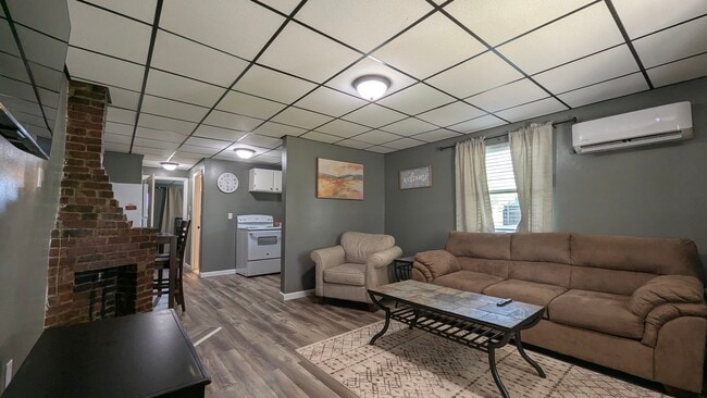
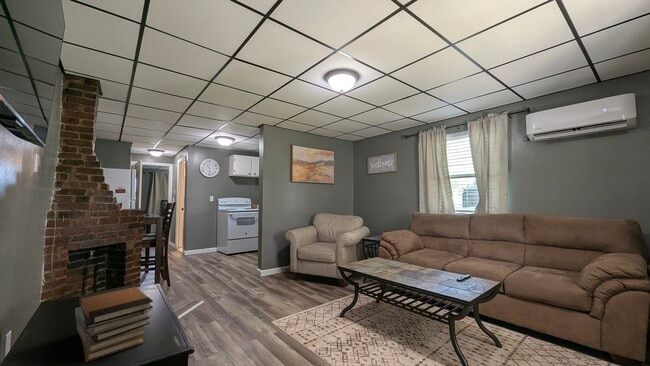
+ book stack (113, 317)
